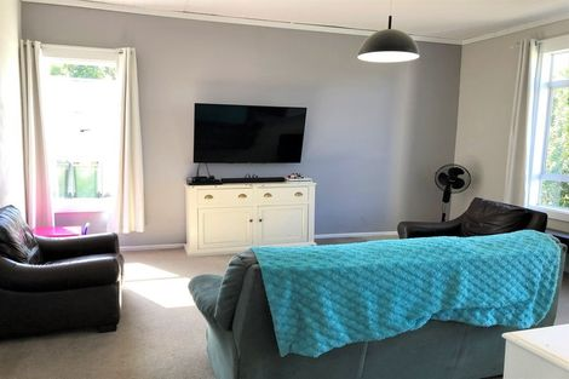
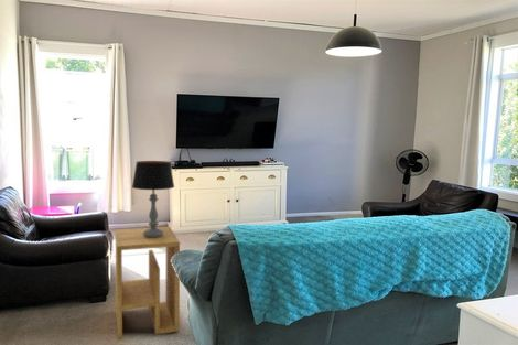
+ table lamp (153, 198)
+ side table (145, 279)
